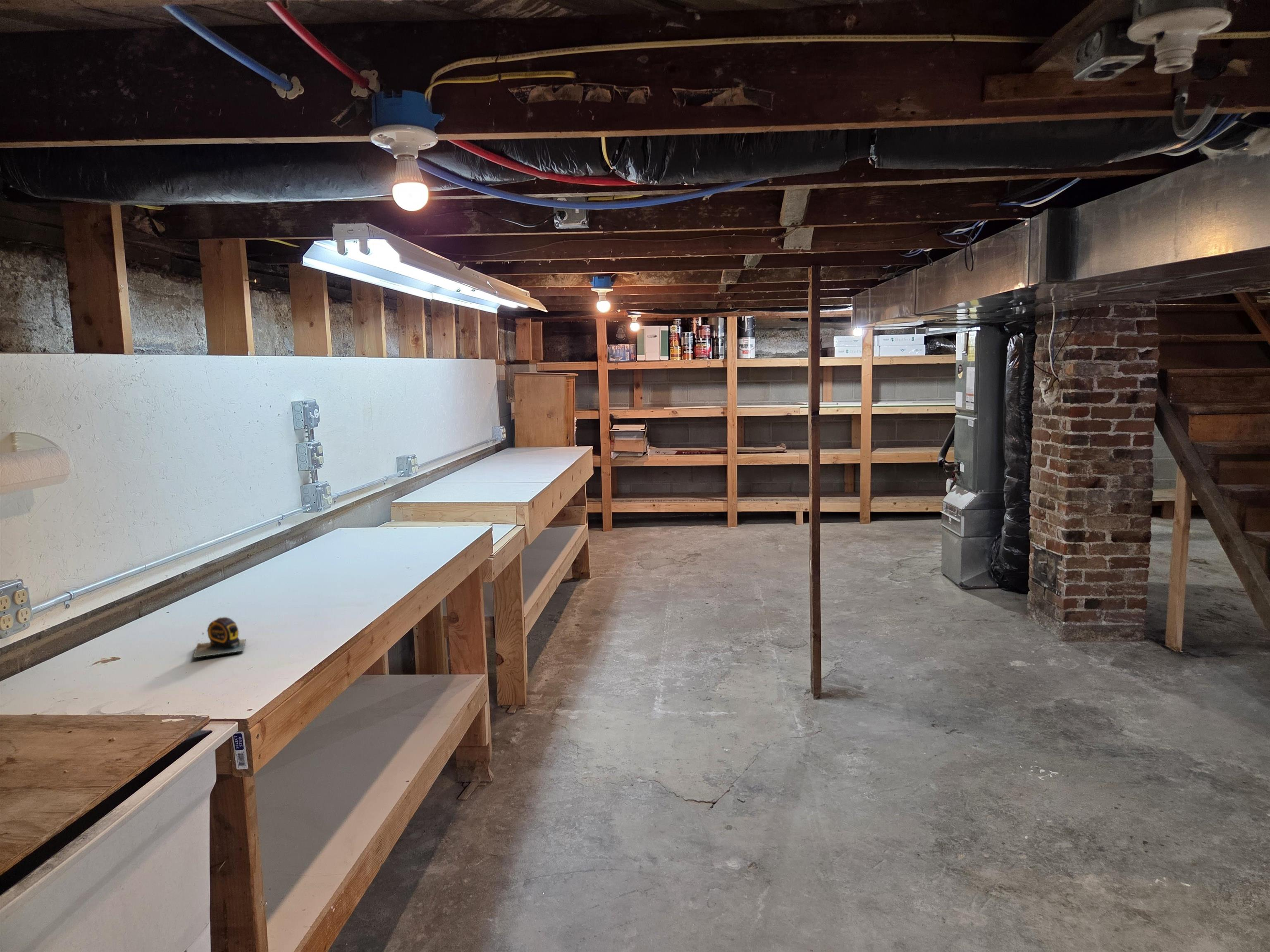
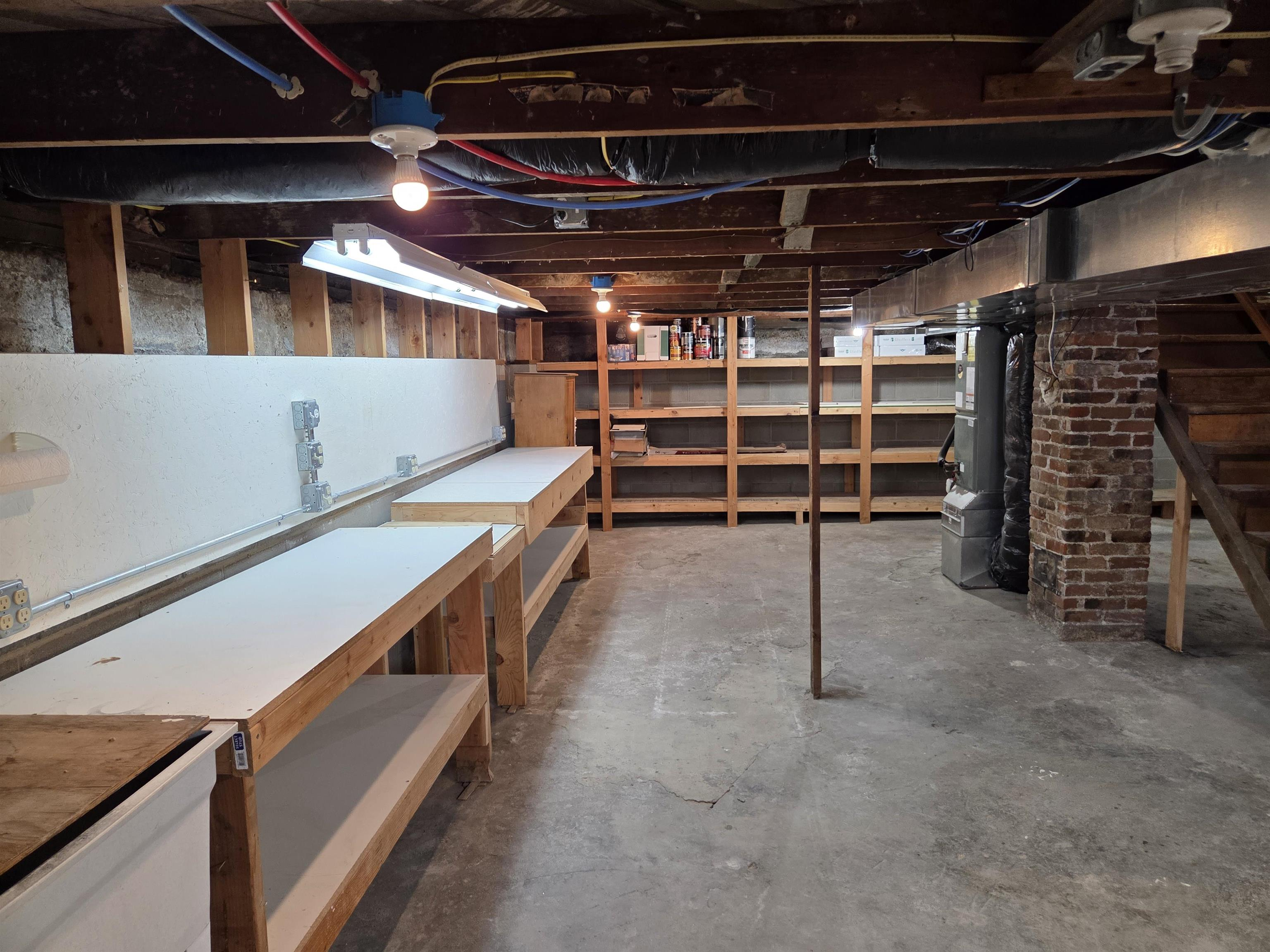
- tape measure (219, 633)
